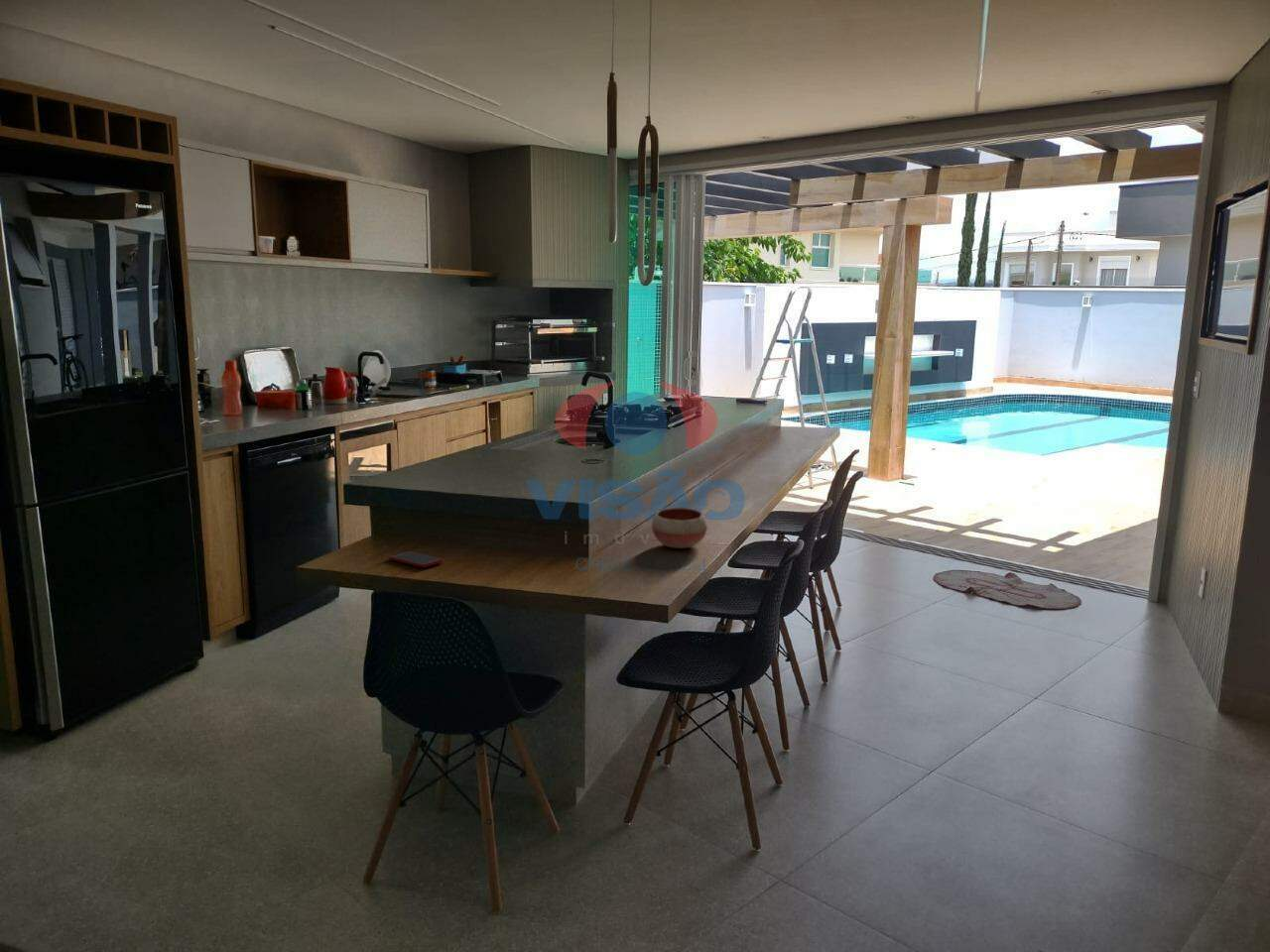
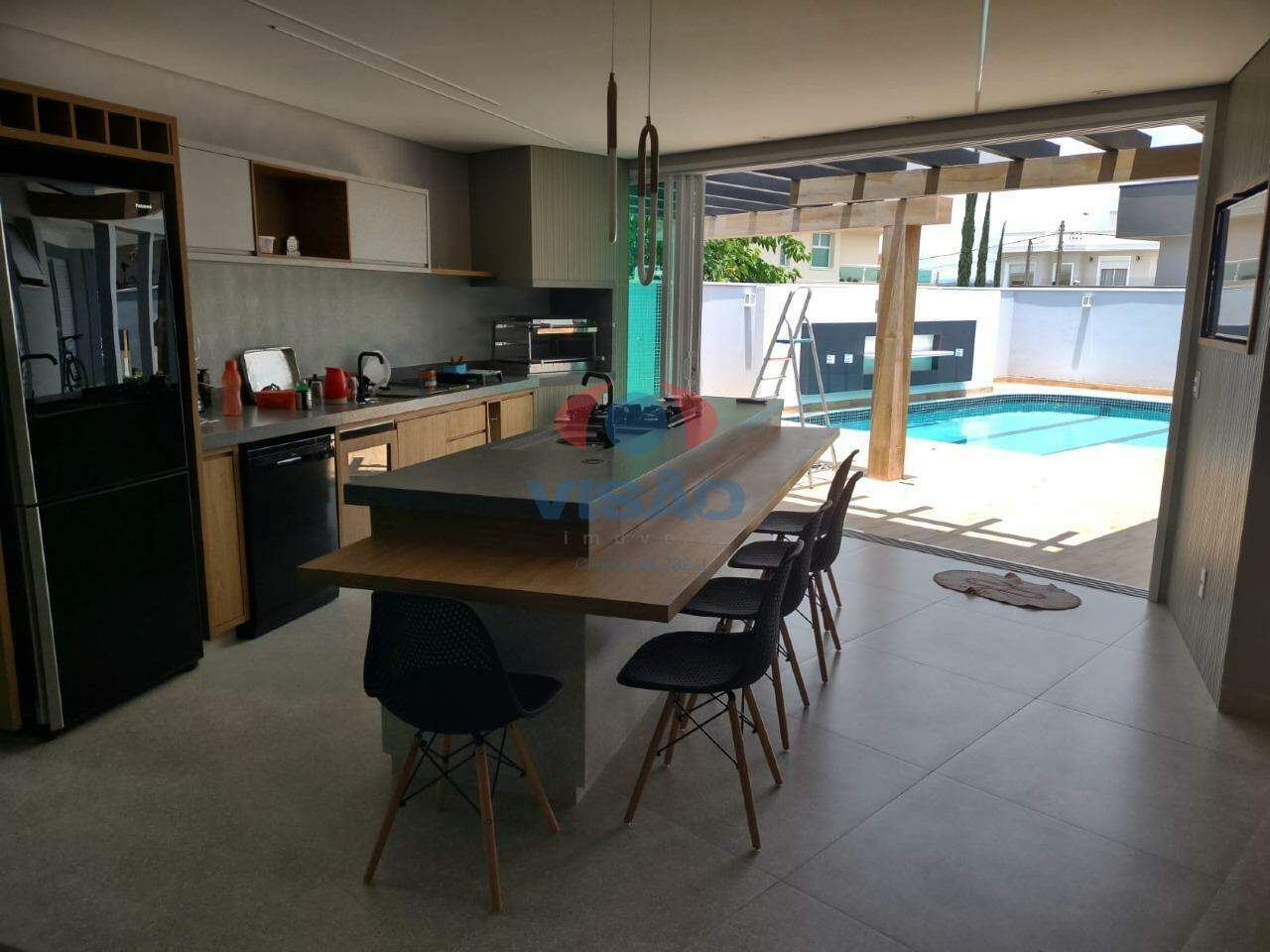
- bowl (679, 529)
- cell phone (416, 558)
